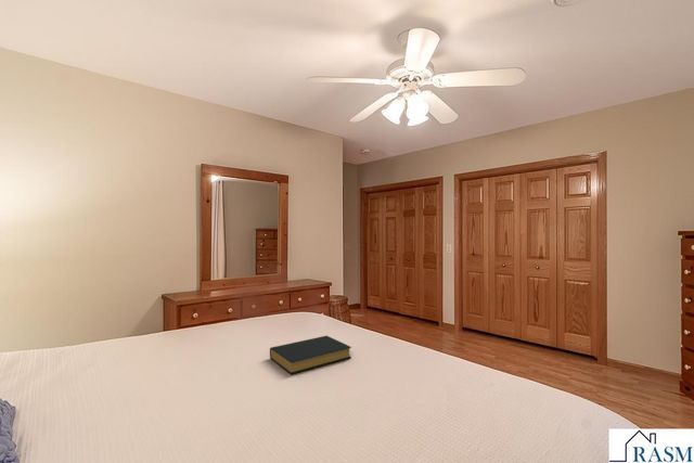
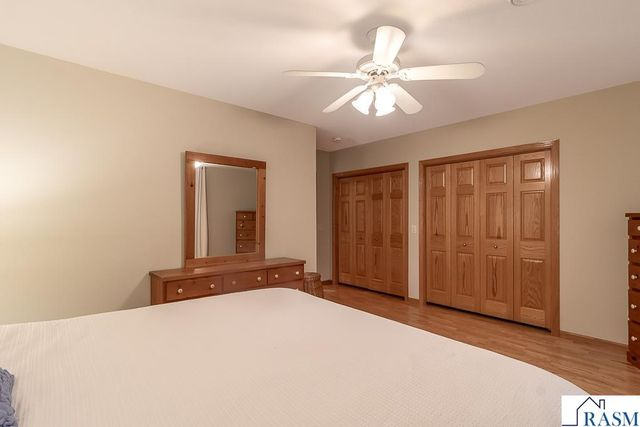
- hardback book (310, 352)
